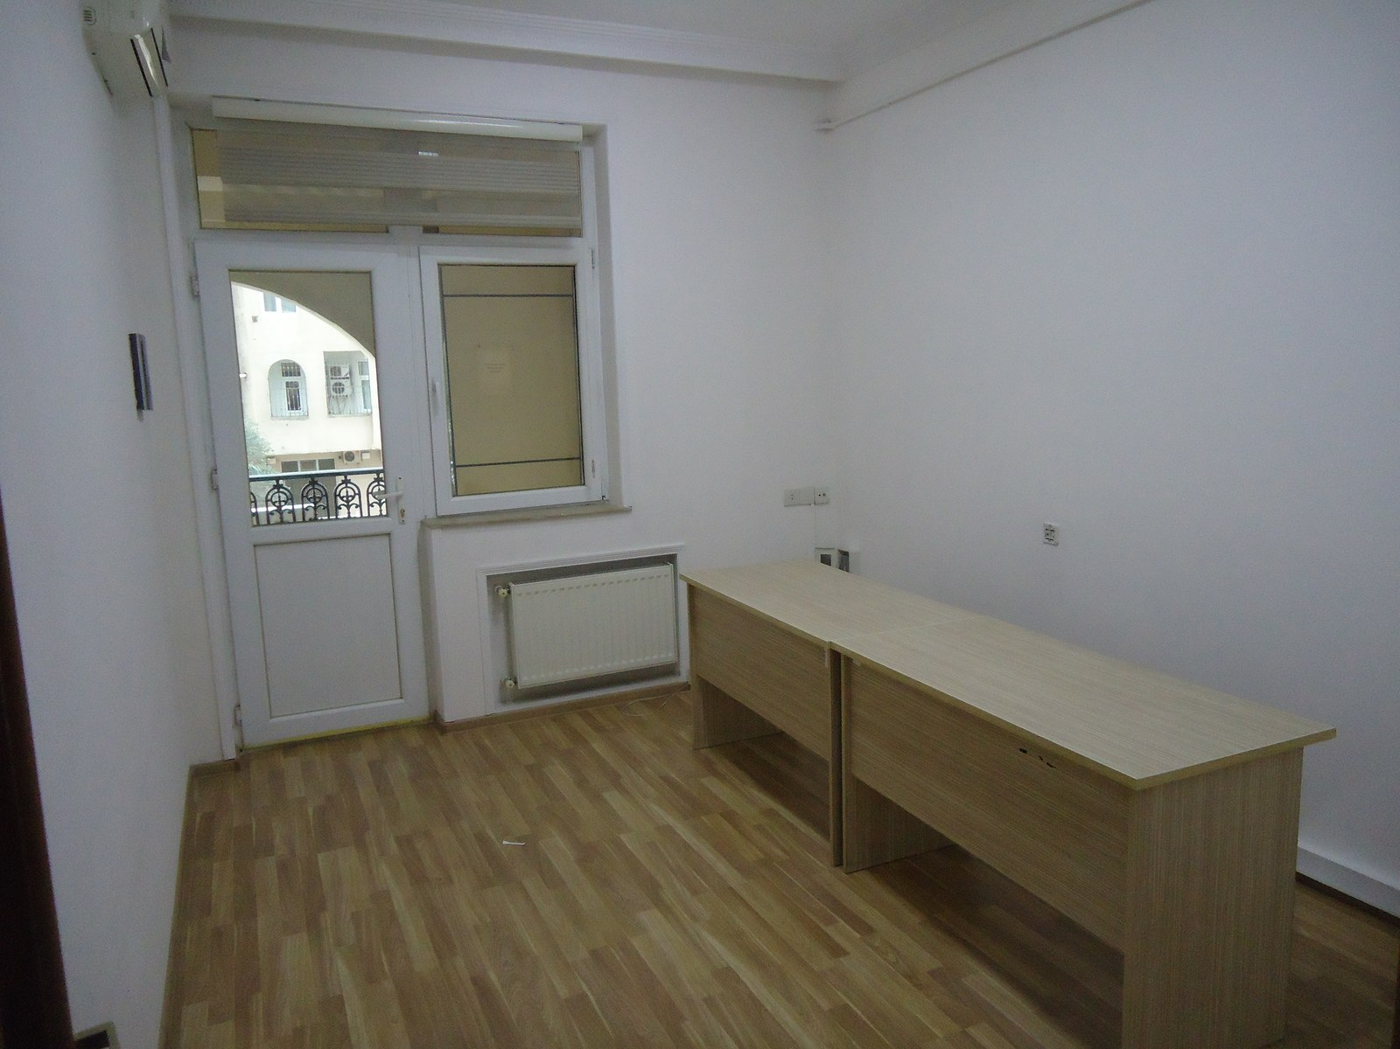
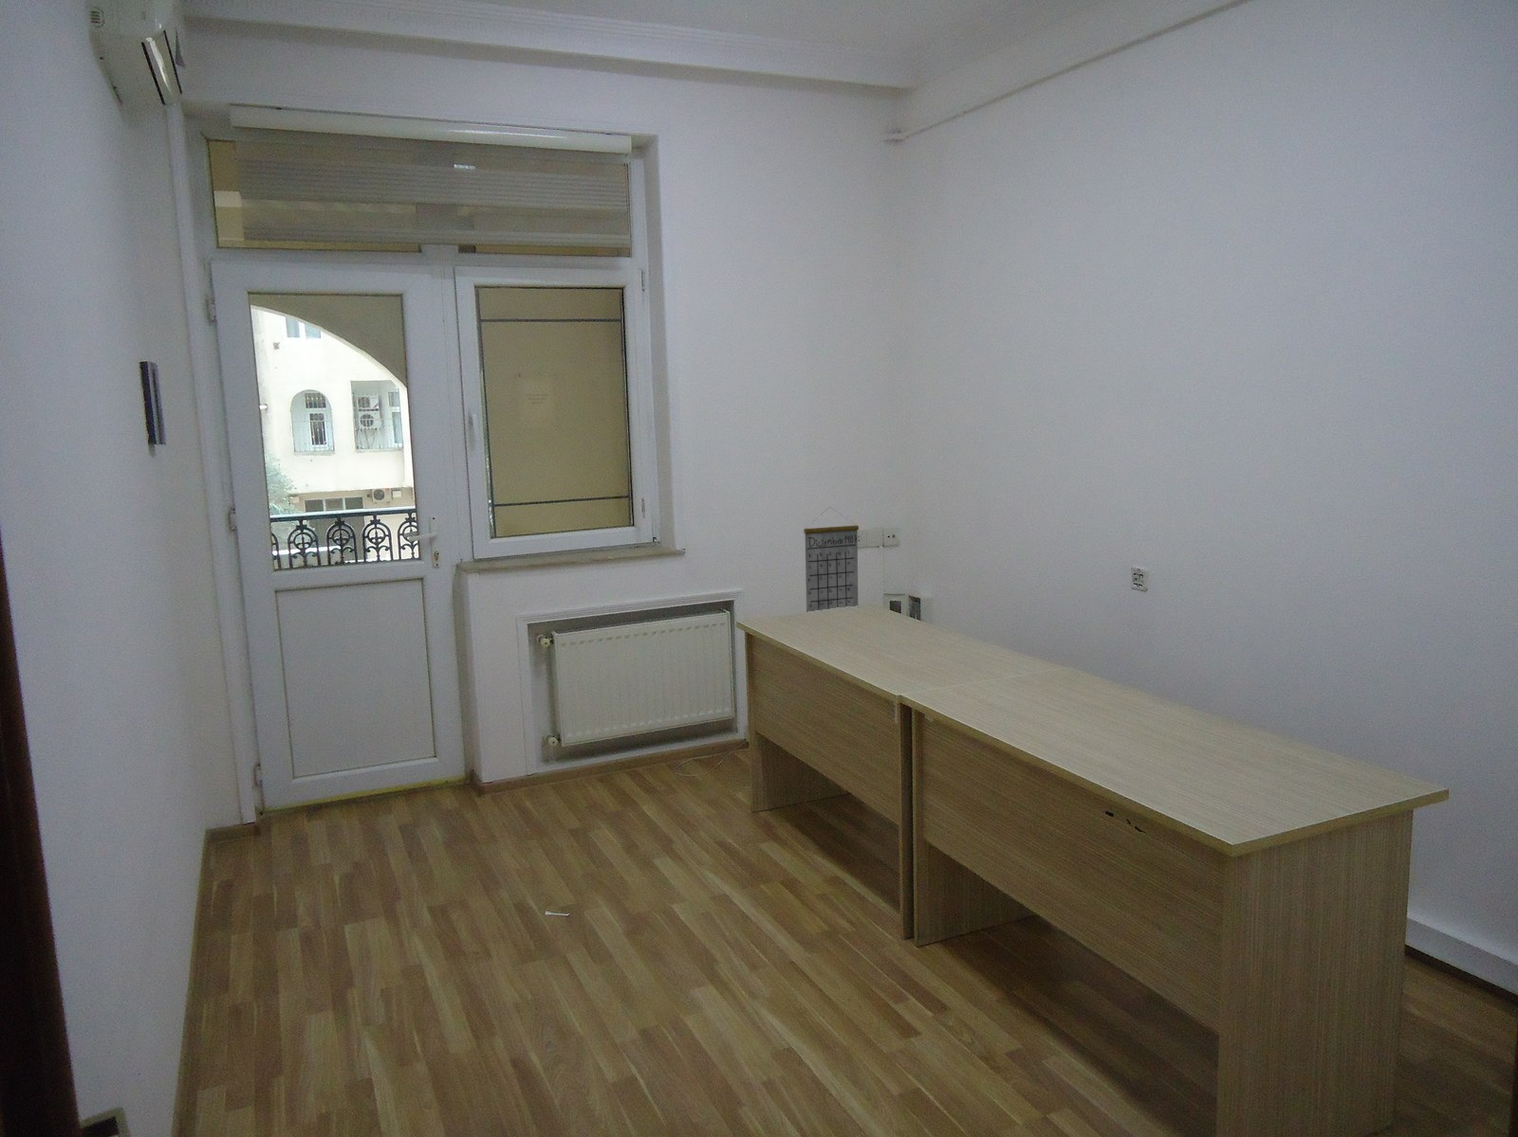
+ calendar (831, 559)
